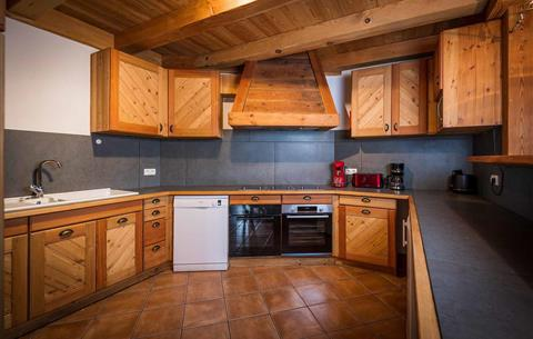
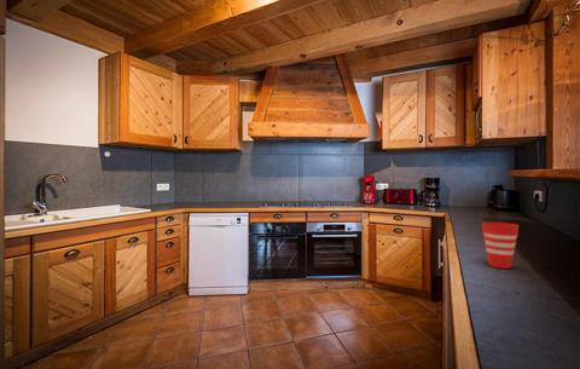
+ cup (499, 244)
